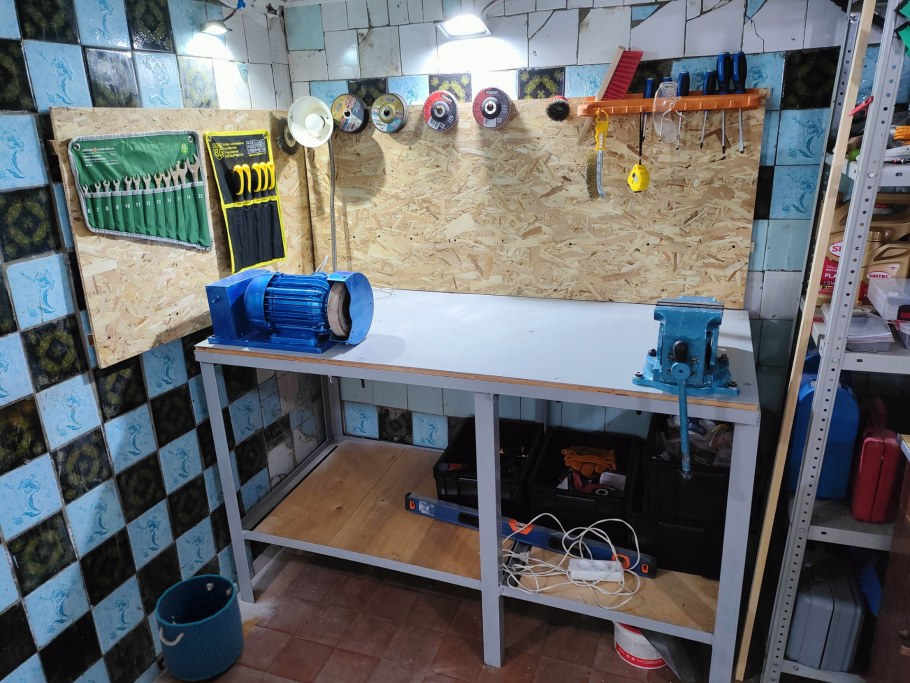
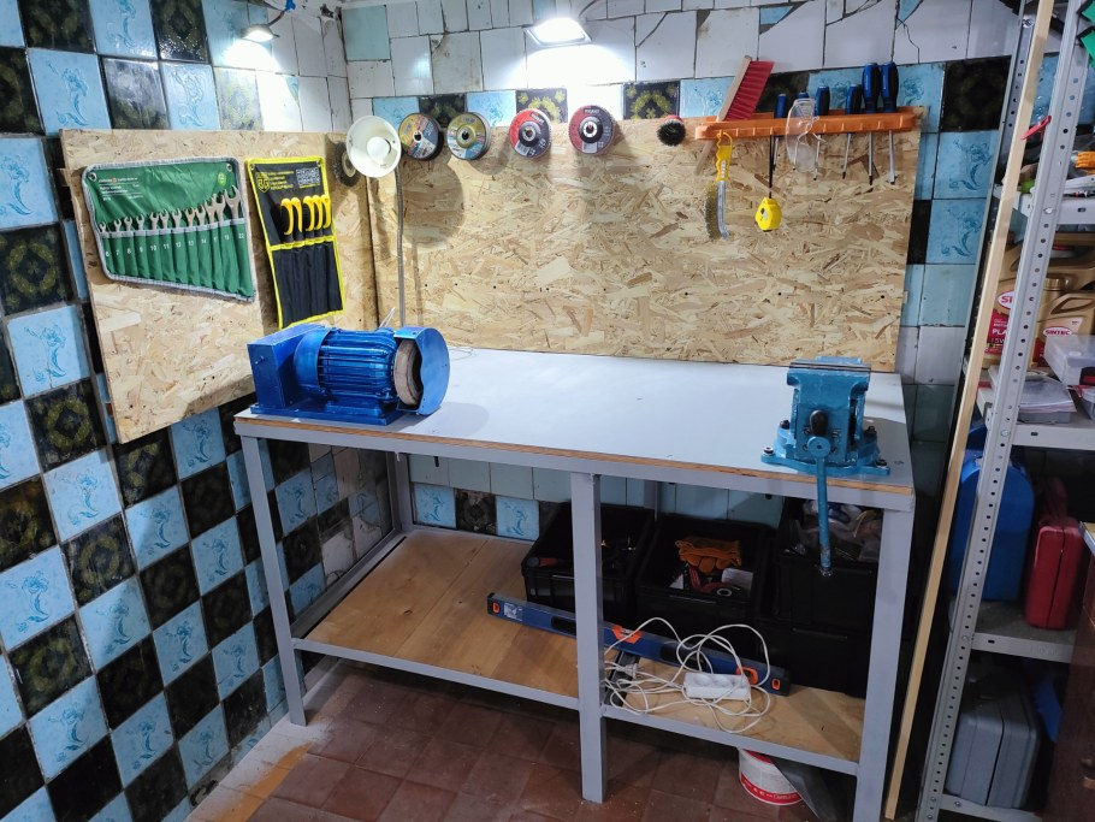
- bucket (201, 626)
